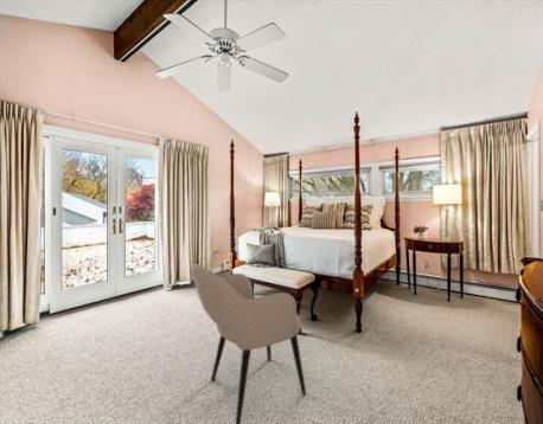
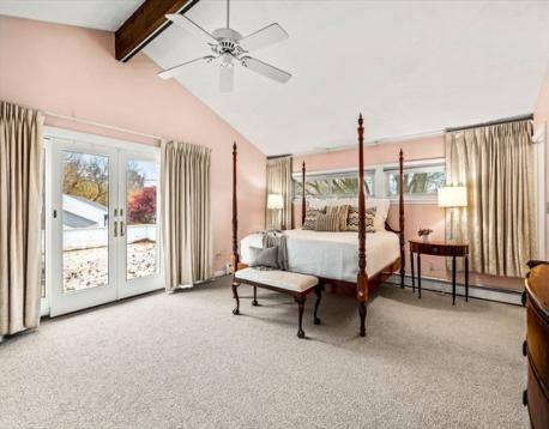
- armchair (245, 325)
